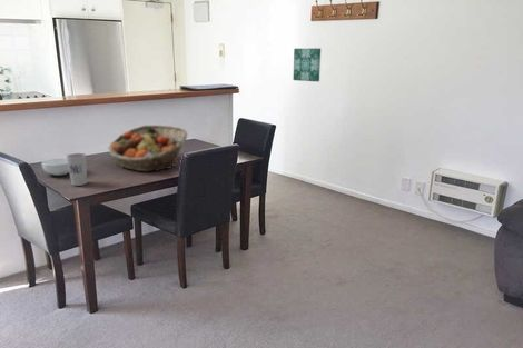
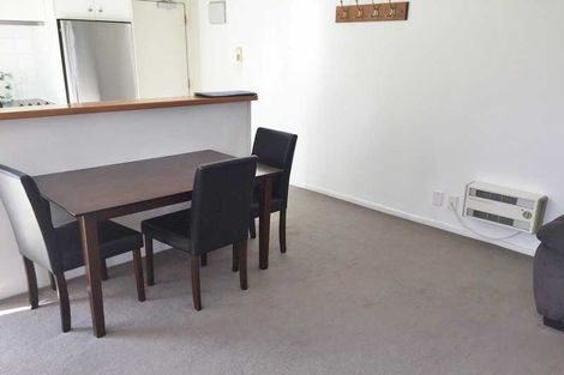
- fruit basket (148, 147)
- wall art (306, 64)
- cereal bowl (59, 167)
- cup (77, 169)
